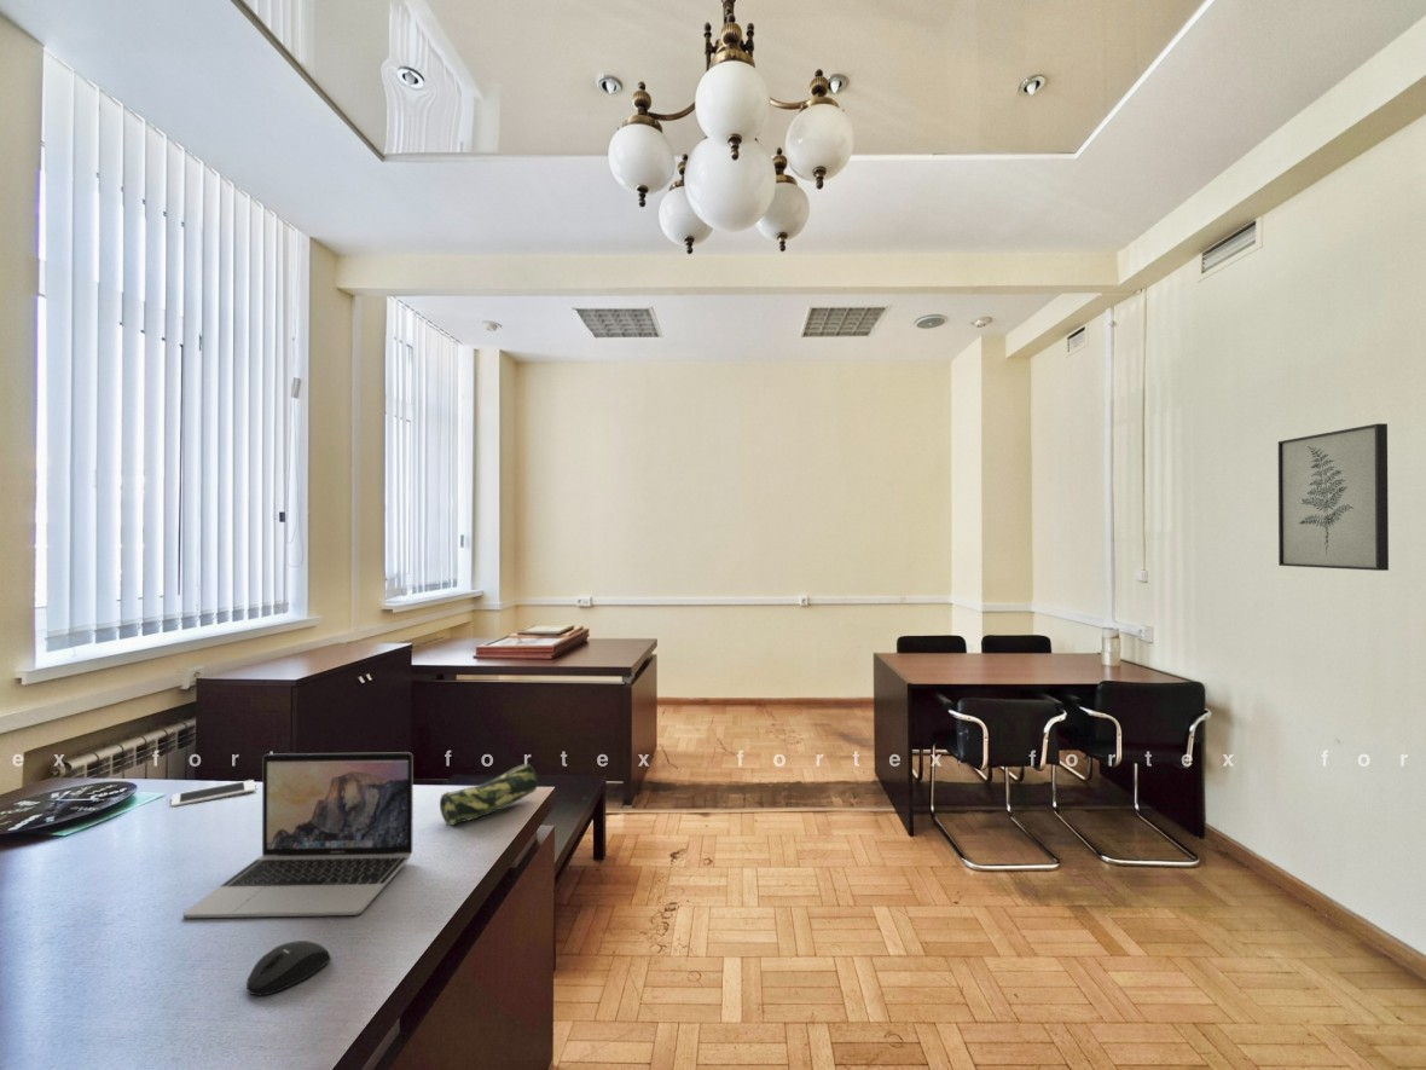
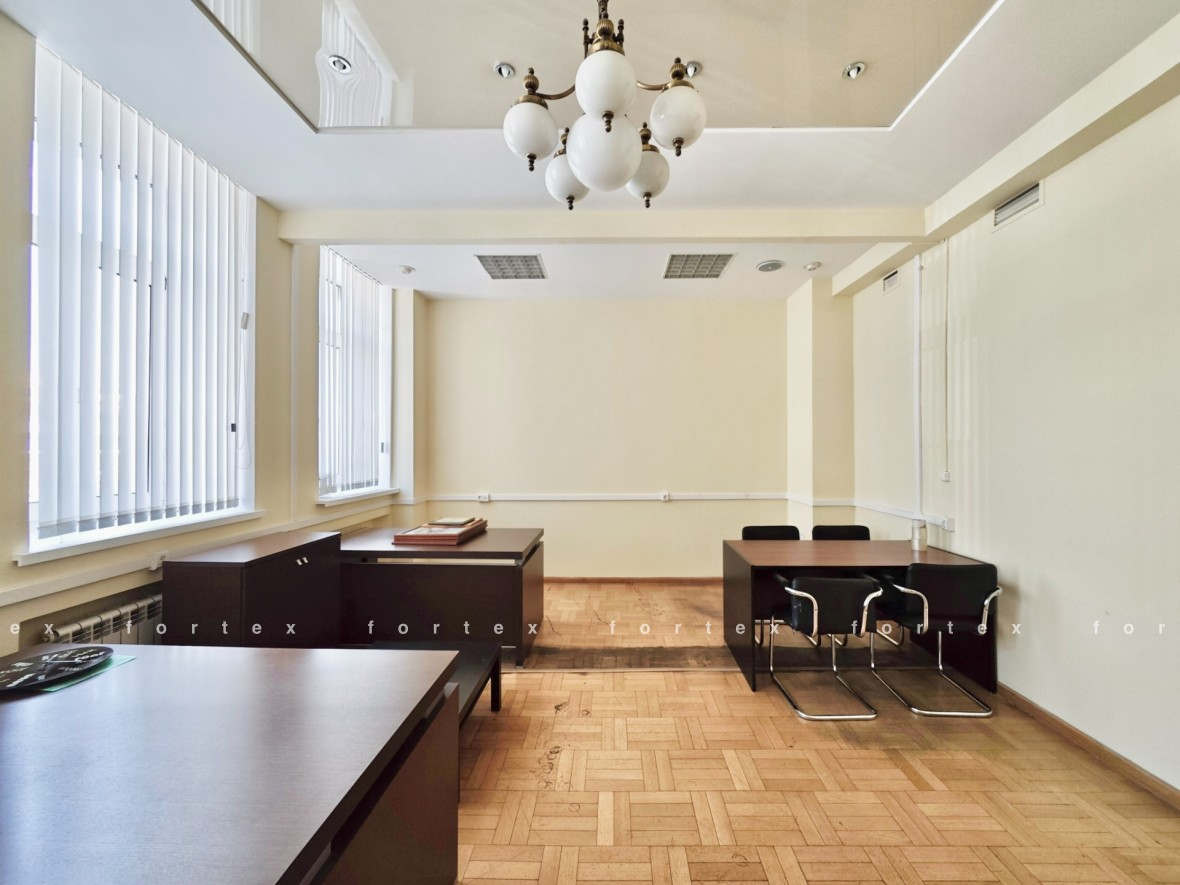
- laptop (307, 828)
- wall art (1328, 501)
- cell phone (214, 792)
- mouse (290, 961)
- pencil case (488, 793)
